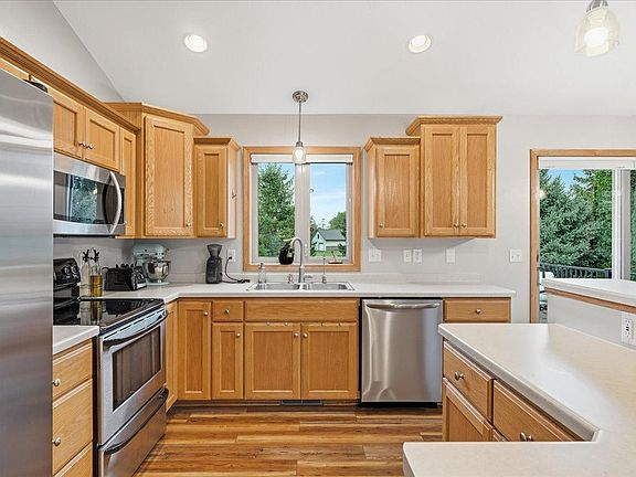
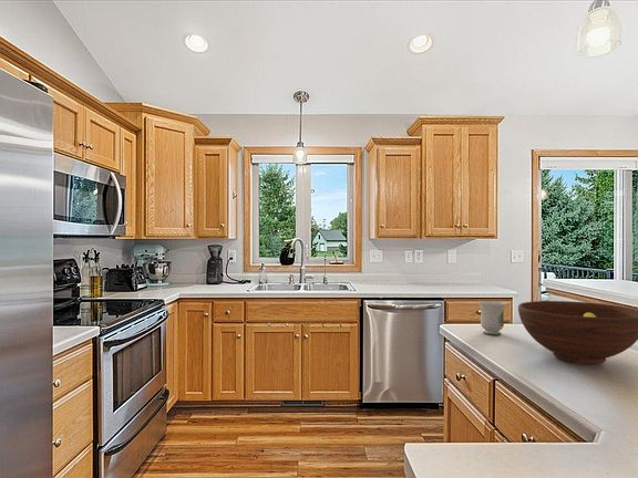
+ mug (494, 316)
+ fruit bowl (578, 334)
